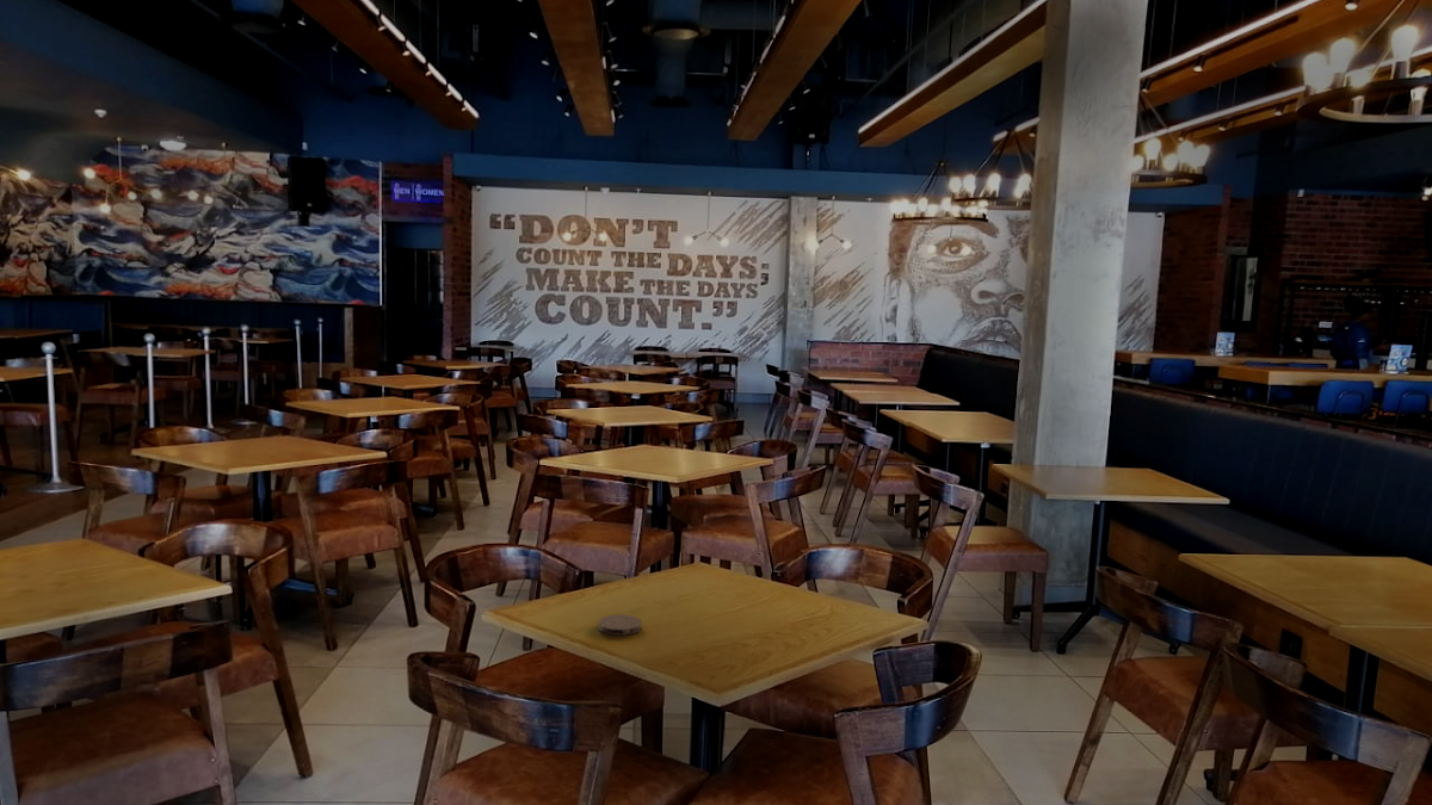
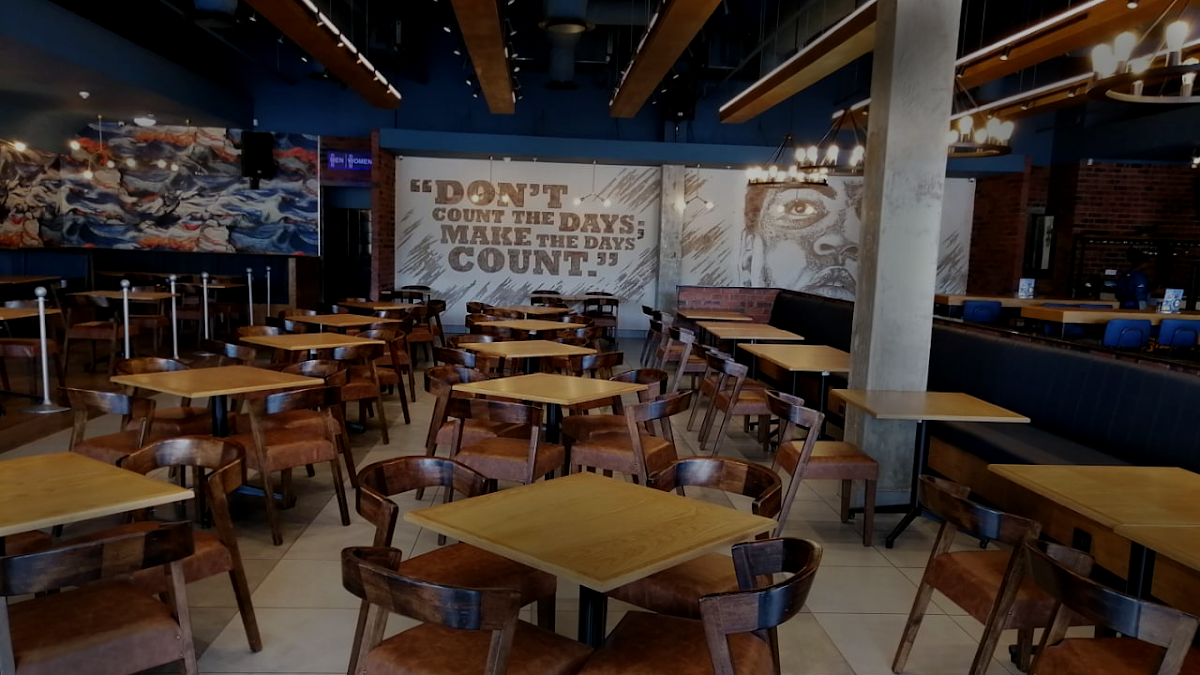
- coaster (619, 624)
